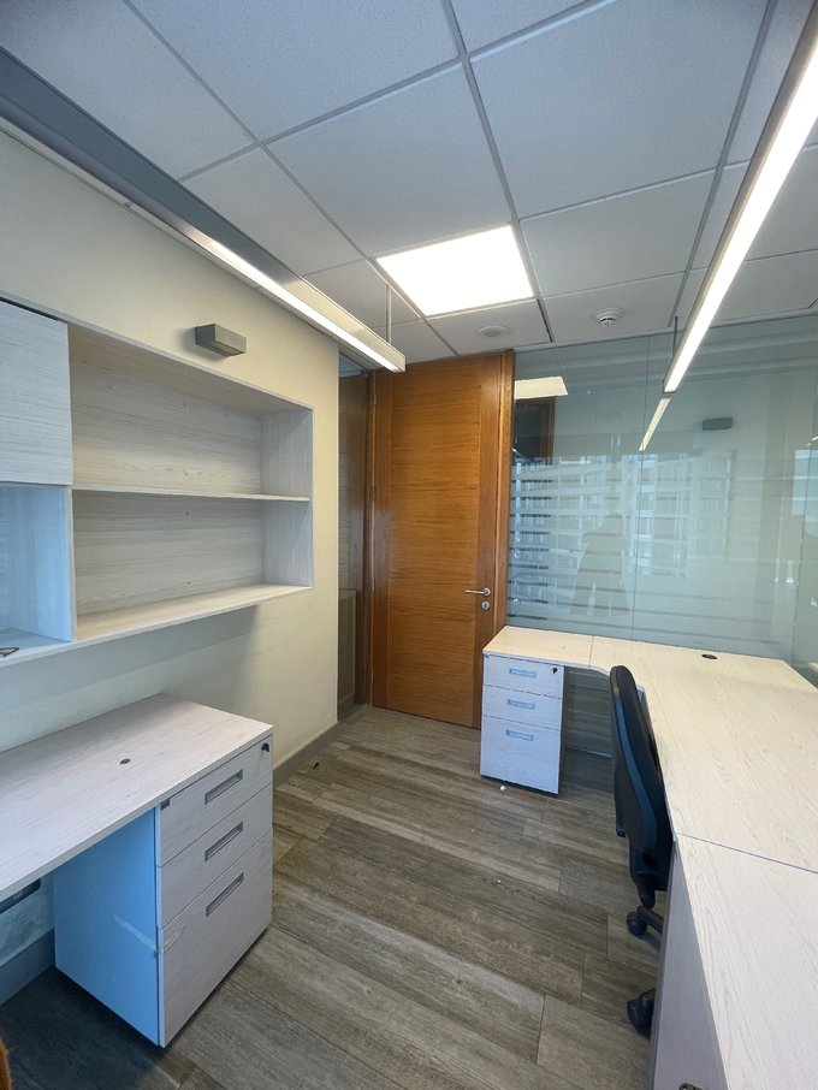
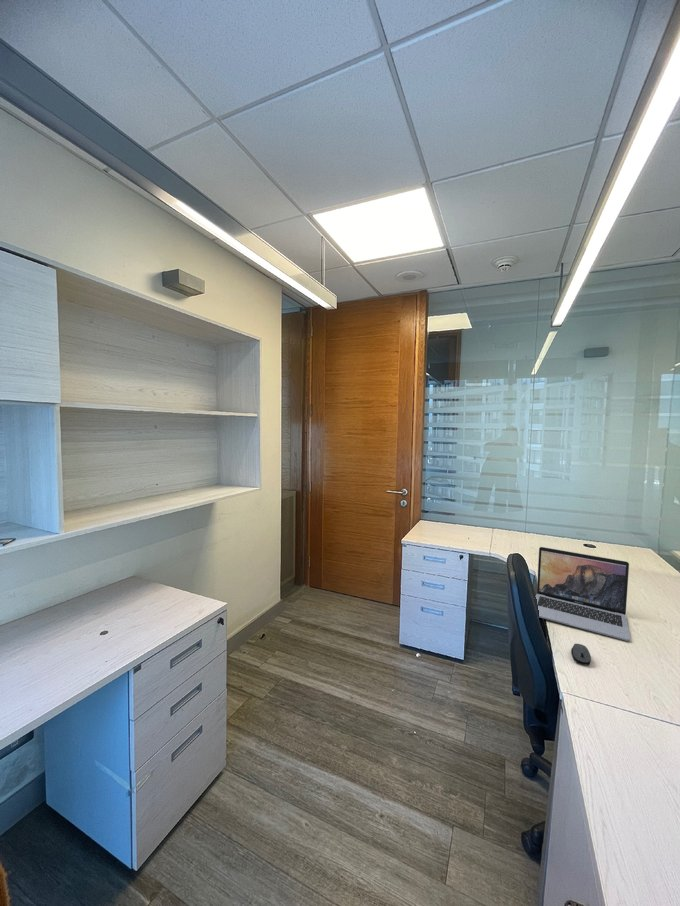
+ computer mouse (580, 652)
+ laptop (579, 588)
